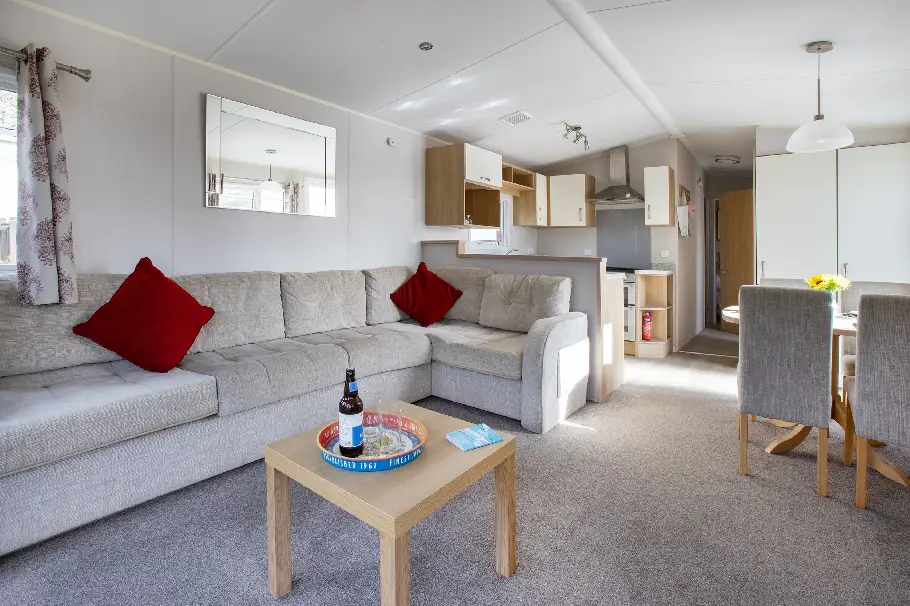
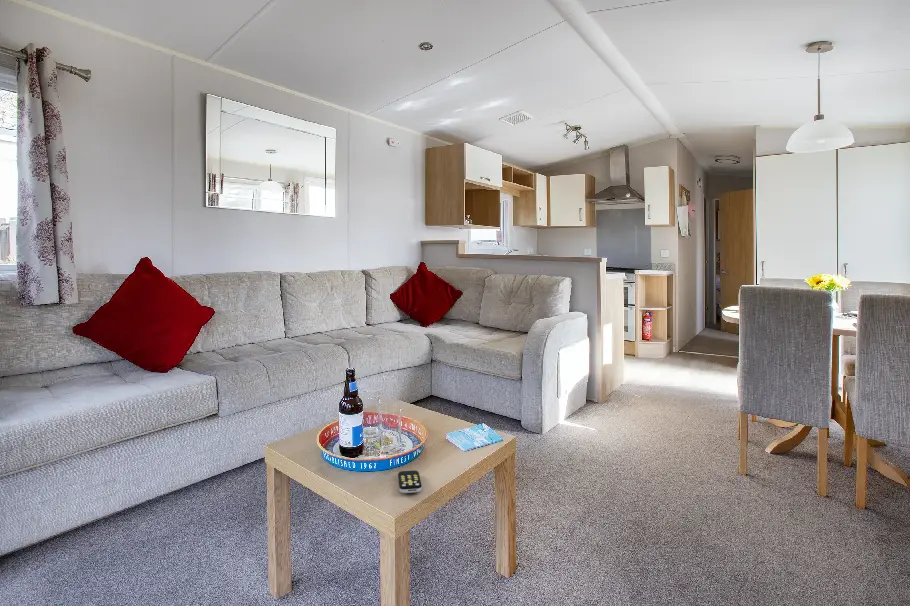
+ remote control (409, 481)
